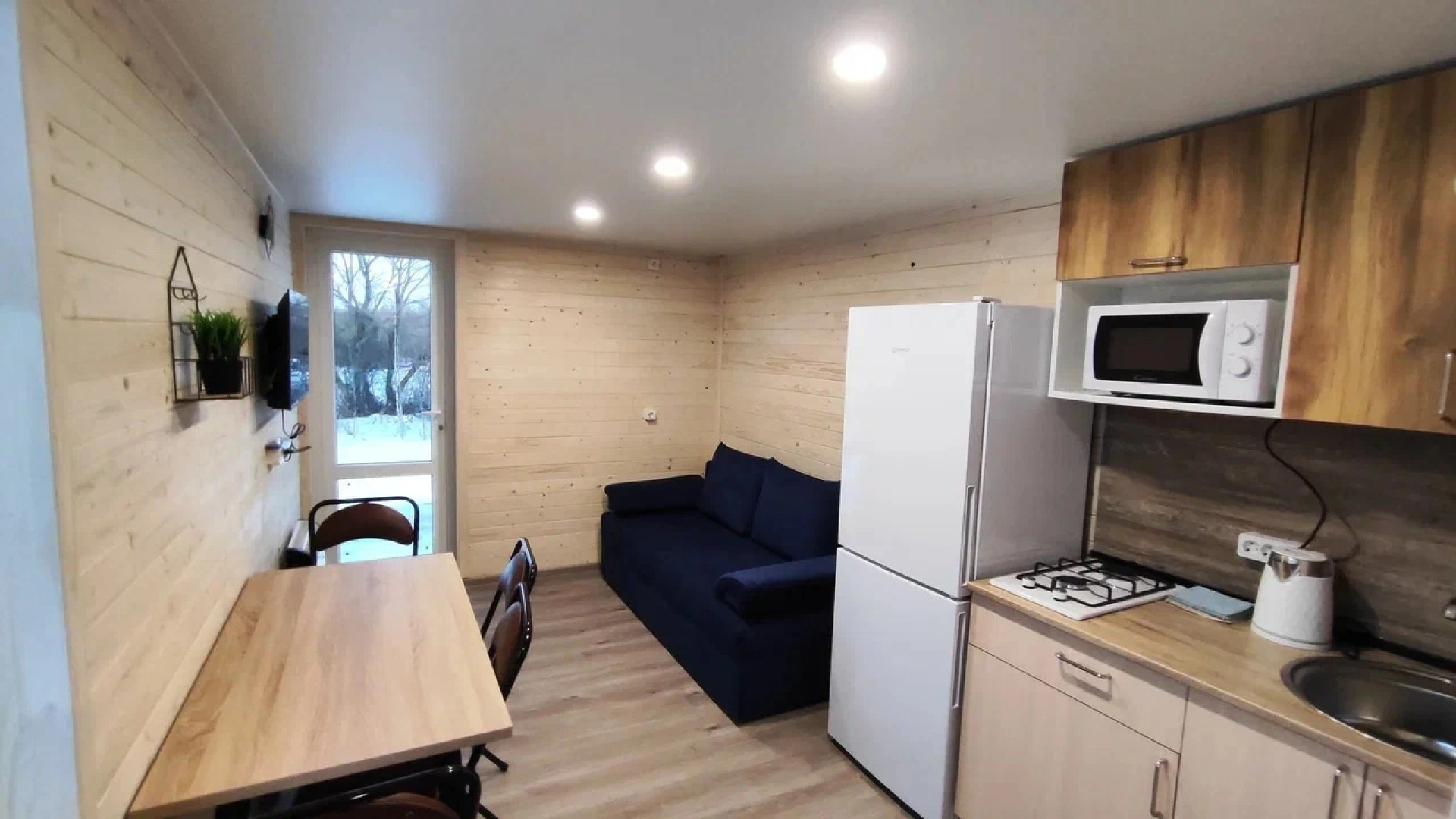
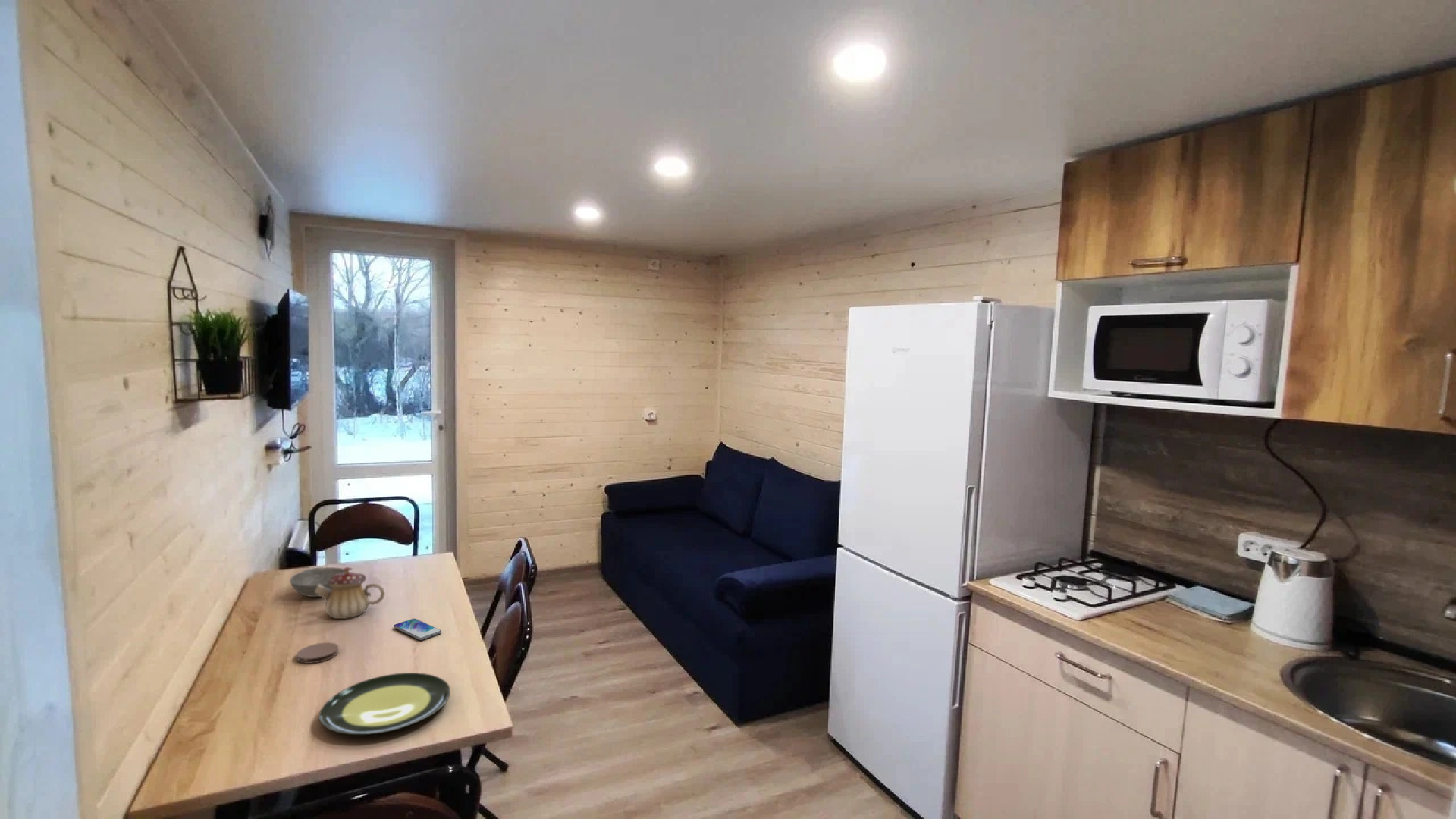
+ plate (388, 704)
+ coaster (318, 652)
+ soup bowl (320, 584)
+ smartphone (417, 629)
+ teapot (350, 589)
